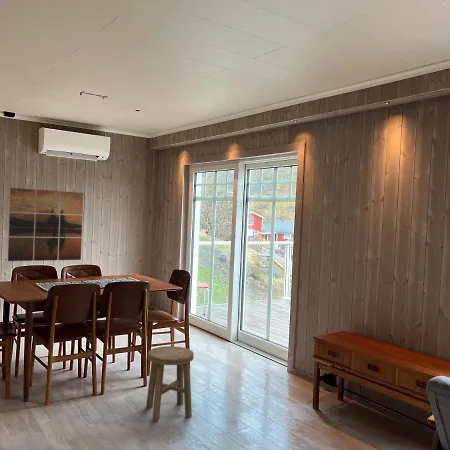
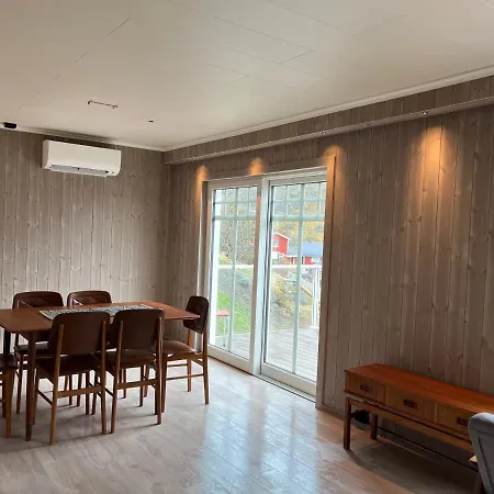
- stool (170, 383)
- wall art (47, 225)
